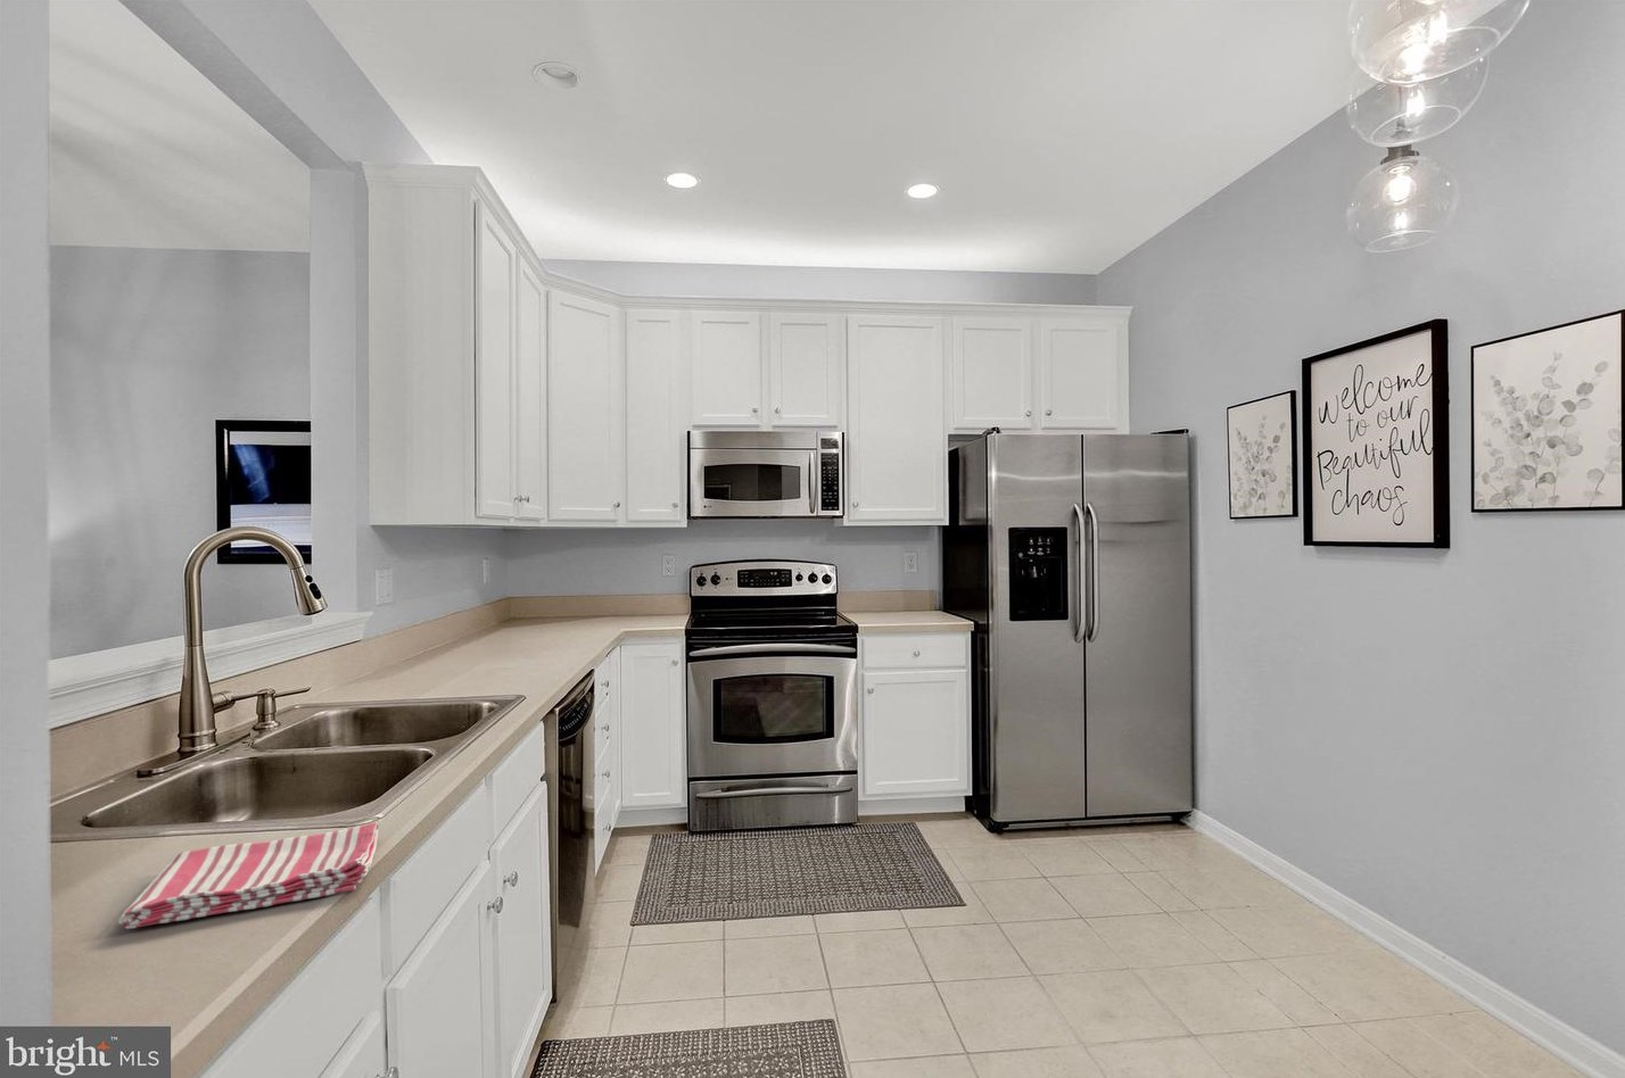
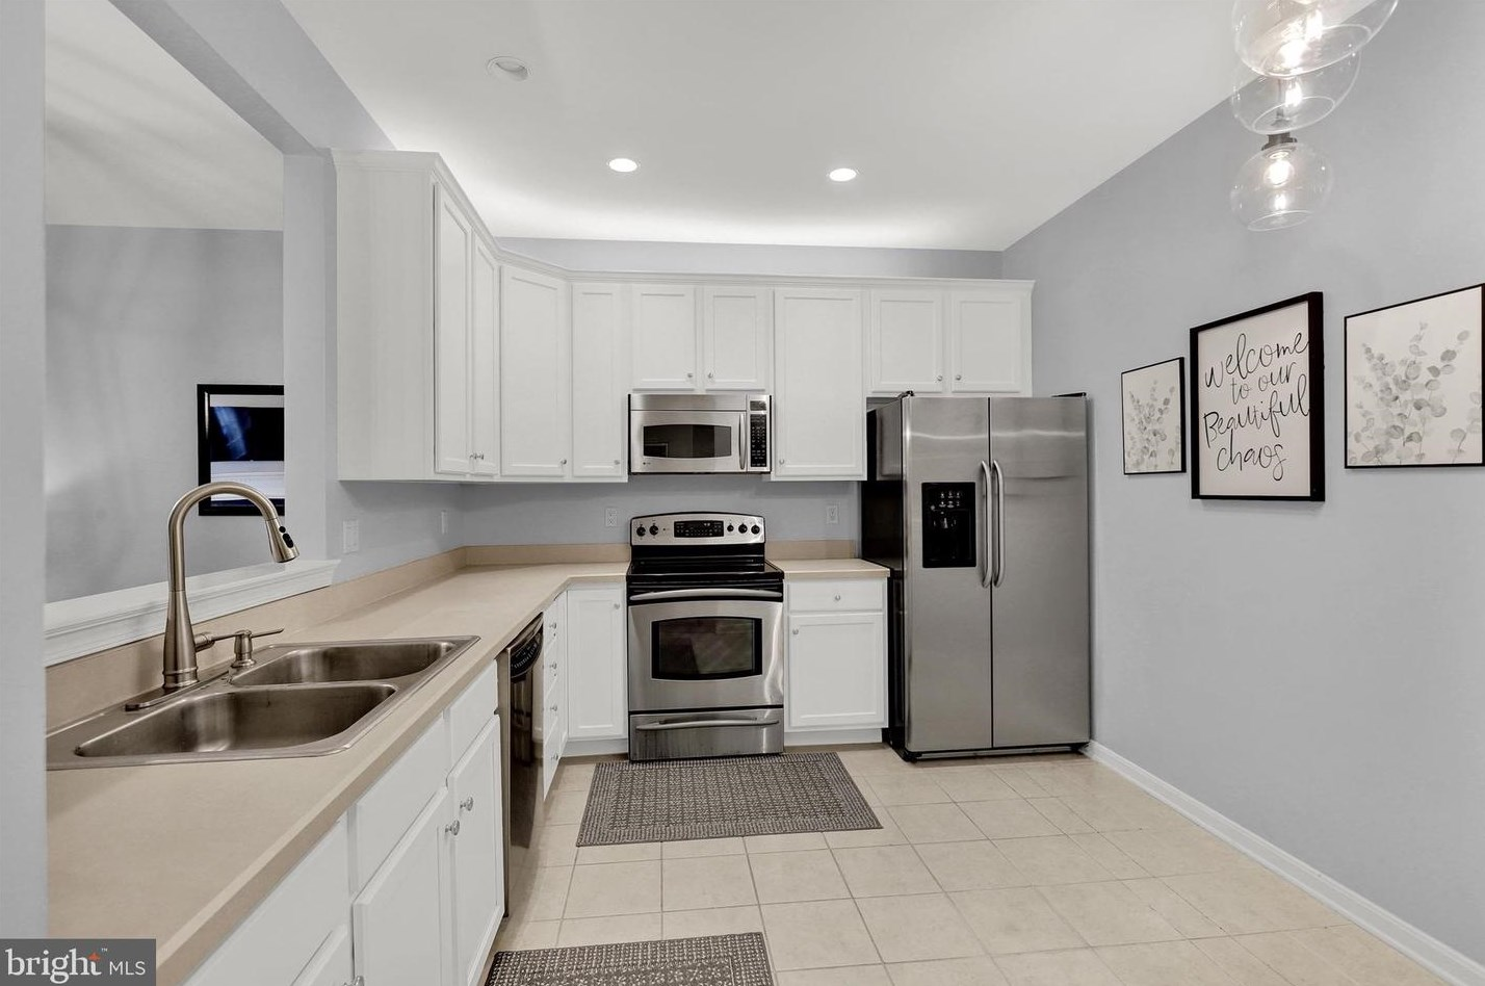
- dish towel (265, 865)
